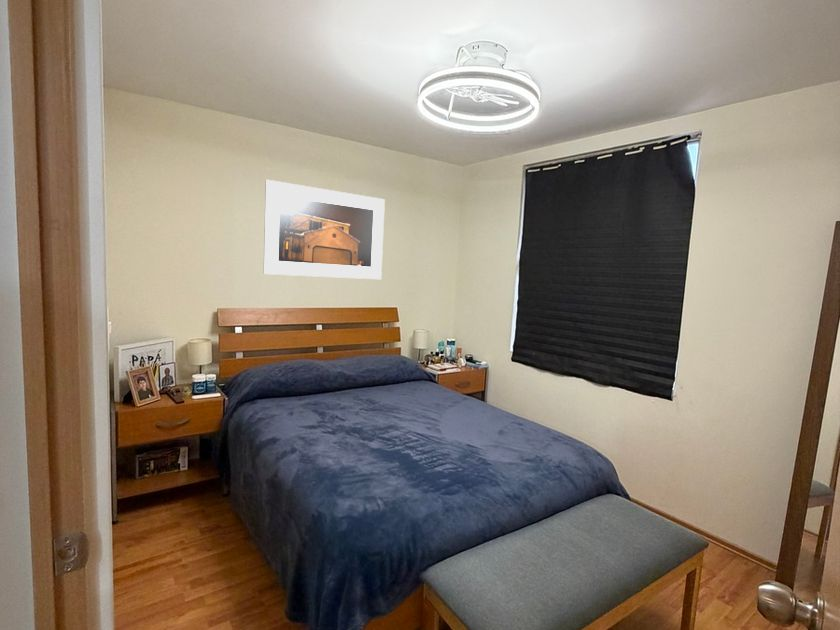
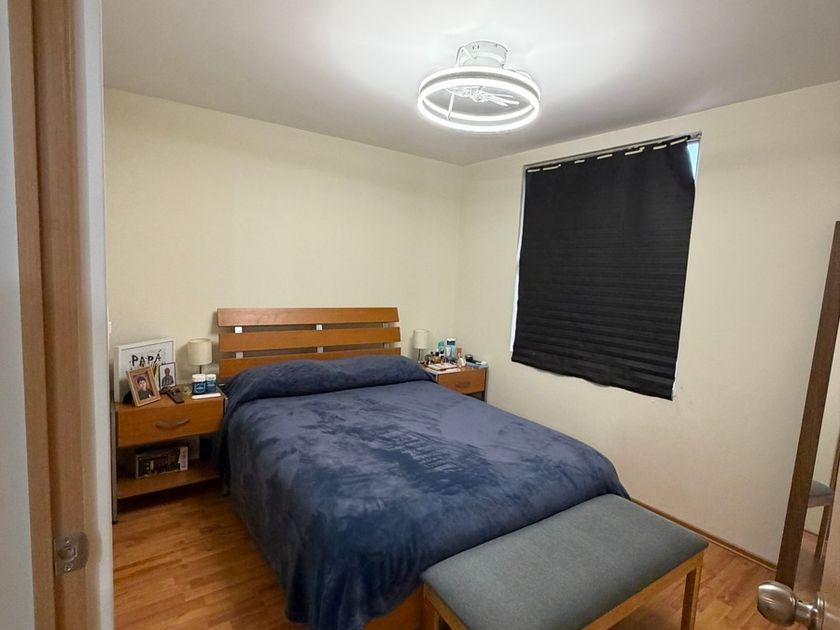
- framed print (328, 234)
